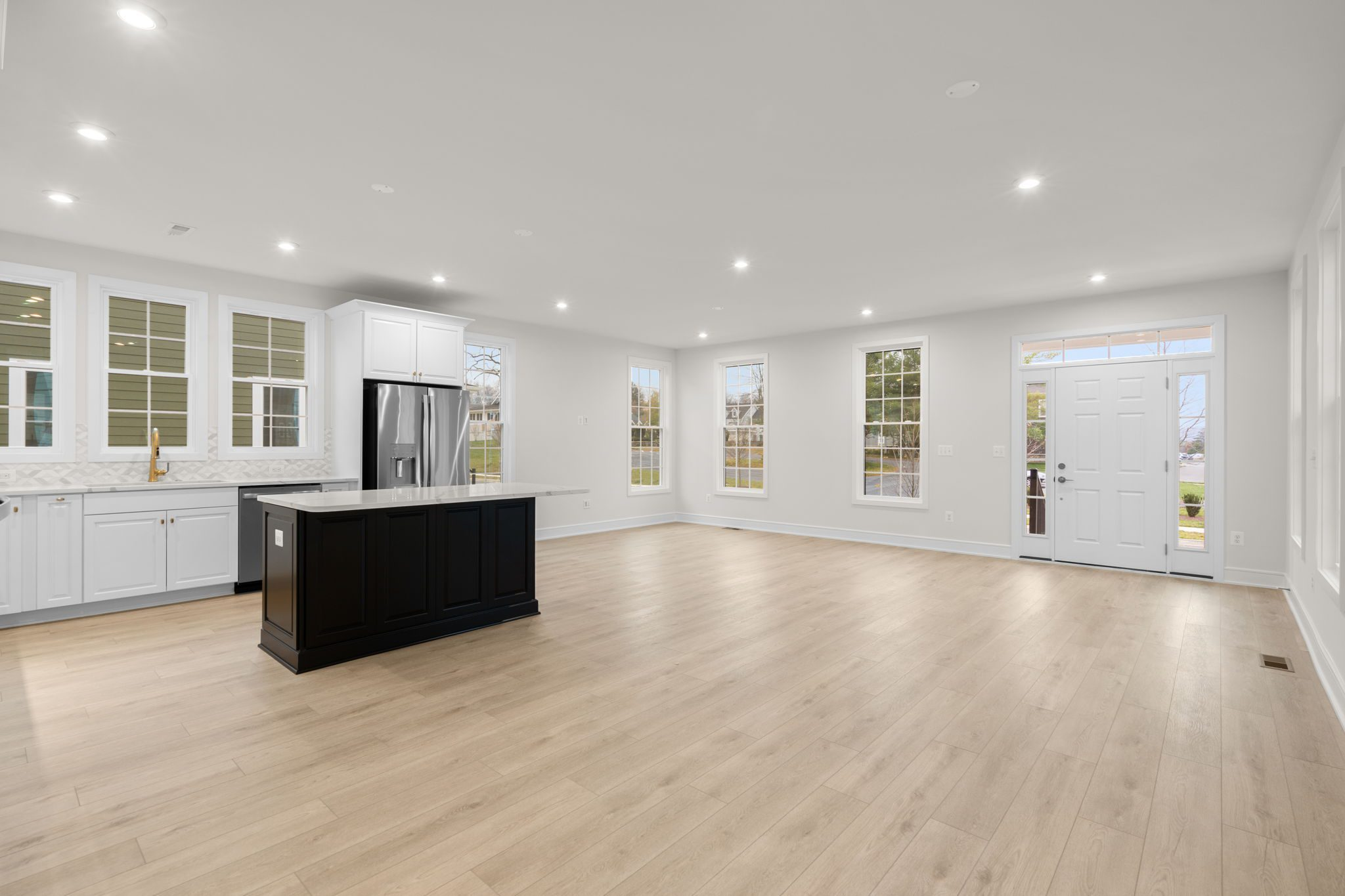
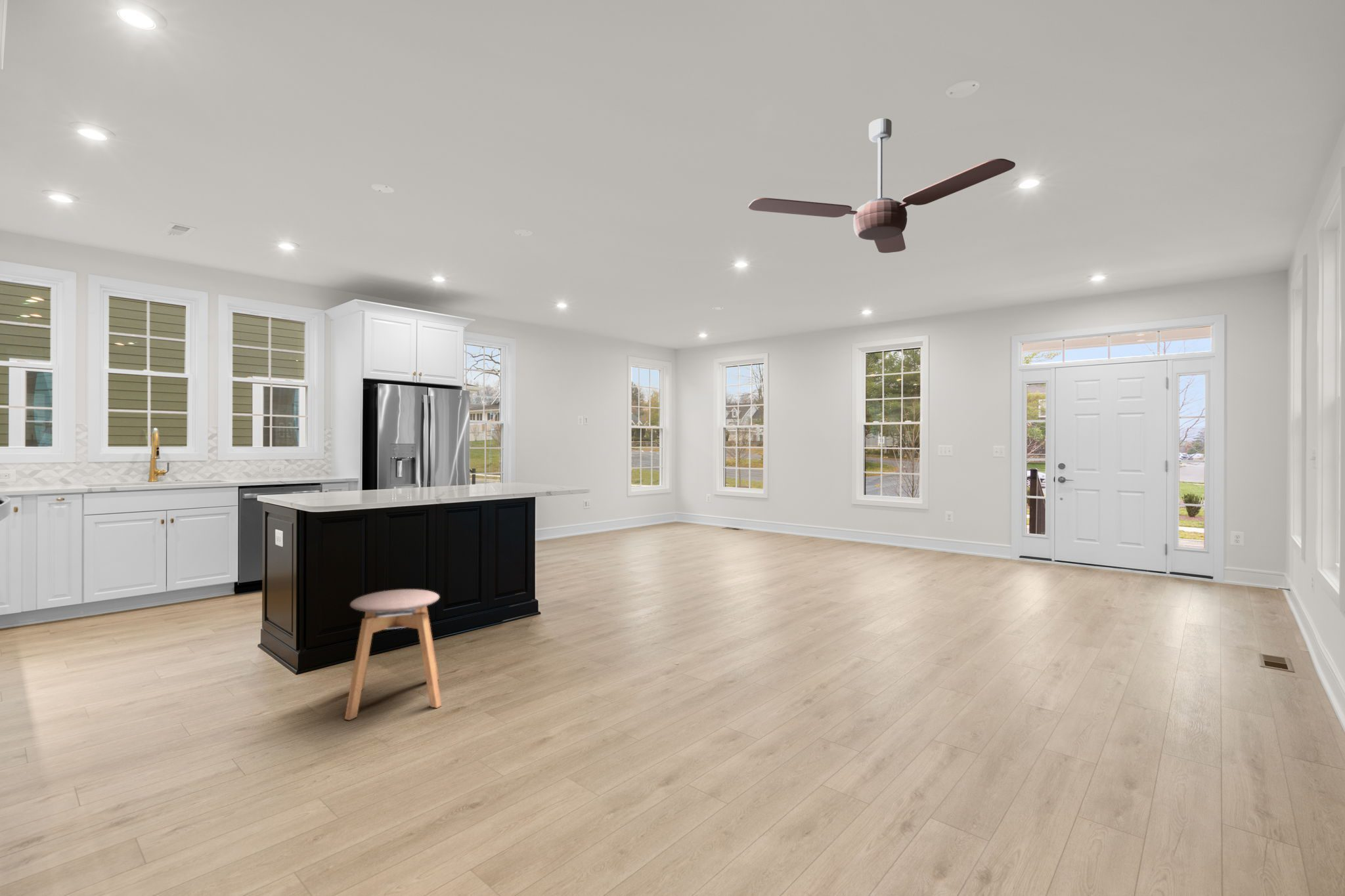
+ ceiling fan (878, 187)
+ stool (394, 628)
